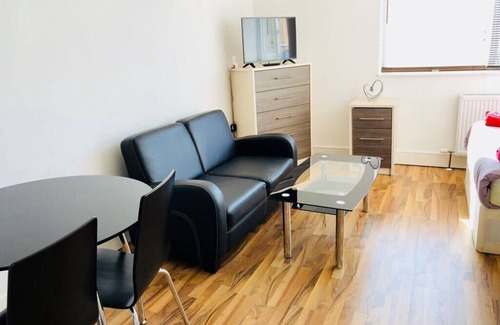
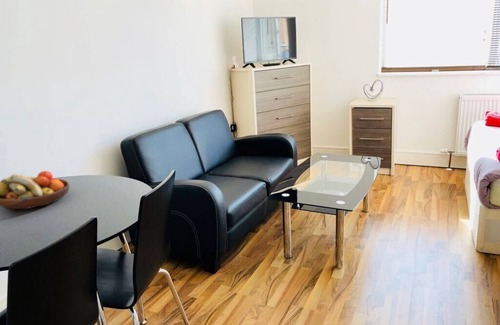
+ fruit bowl (31, 186)
